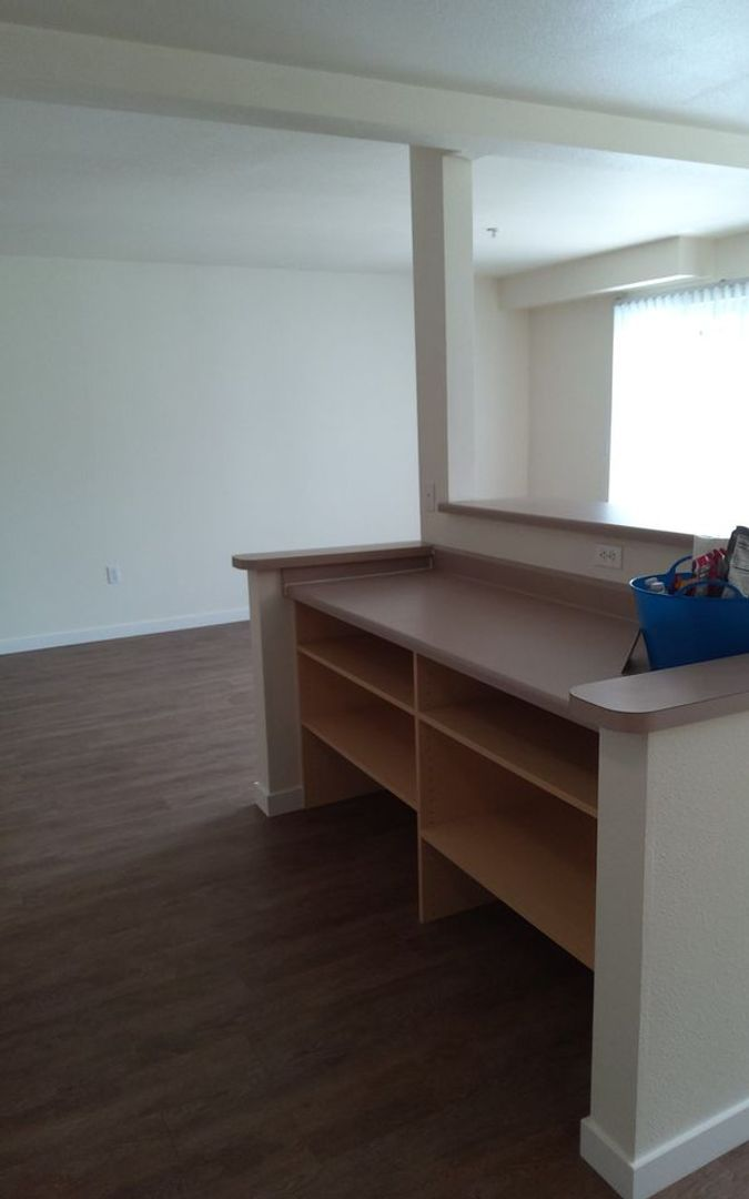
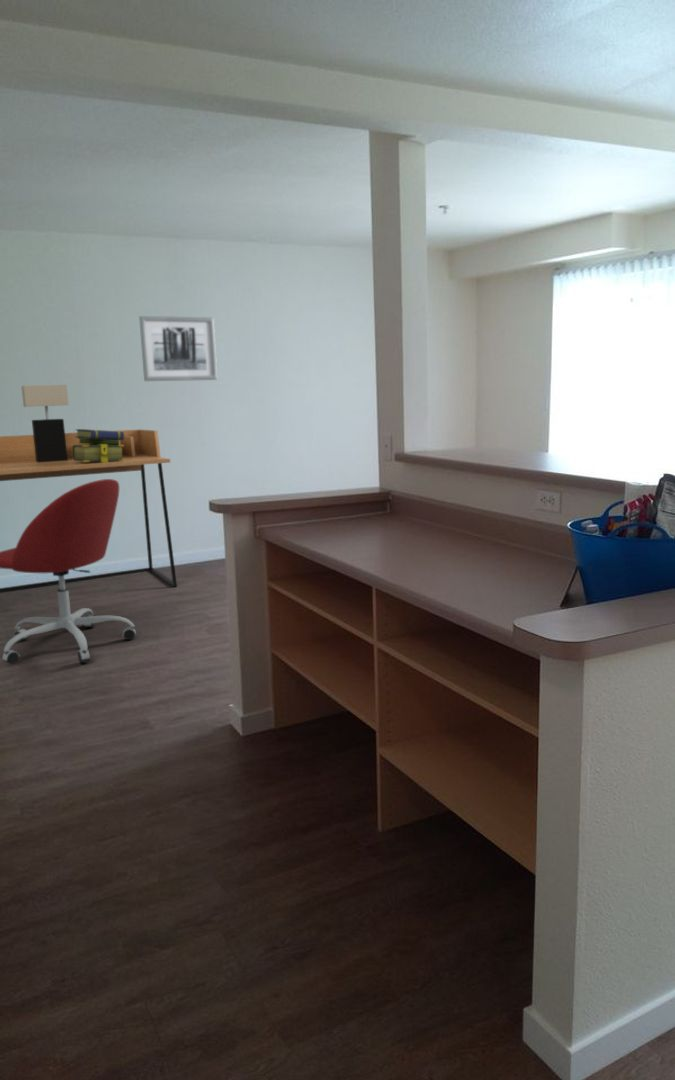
+ office chair (56, 564)
+ table lamp (47, 423)
+ stack of books (98, 444)
+ wall art (179, 348)
+ desk (72, 475)
